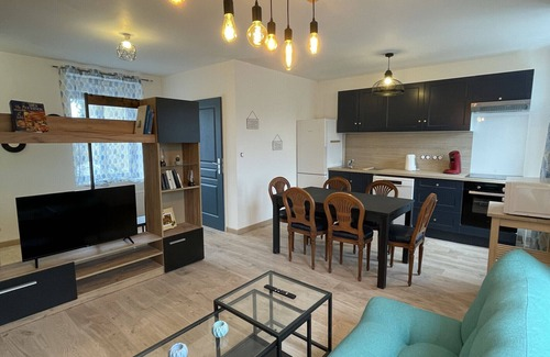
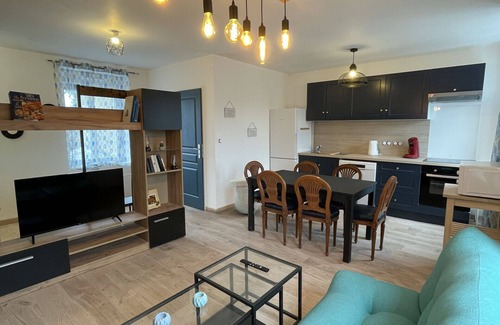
+ waste bin (245, 195)
